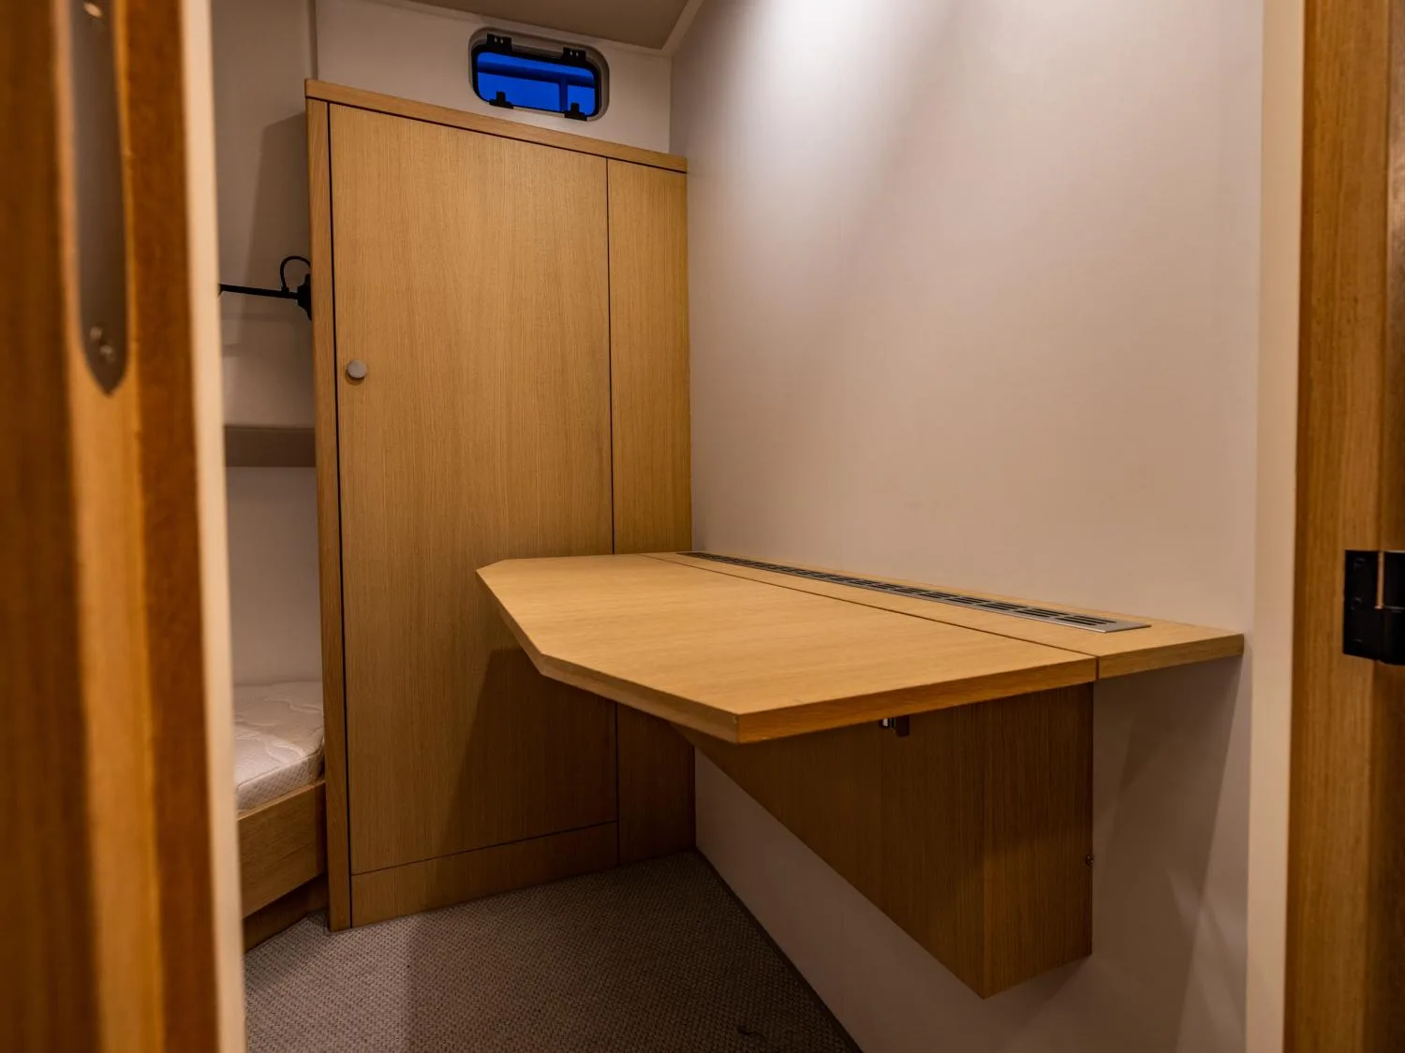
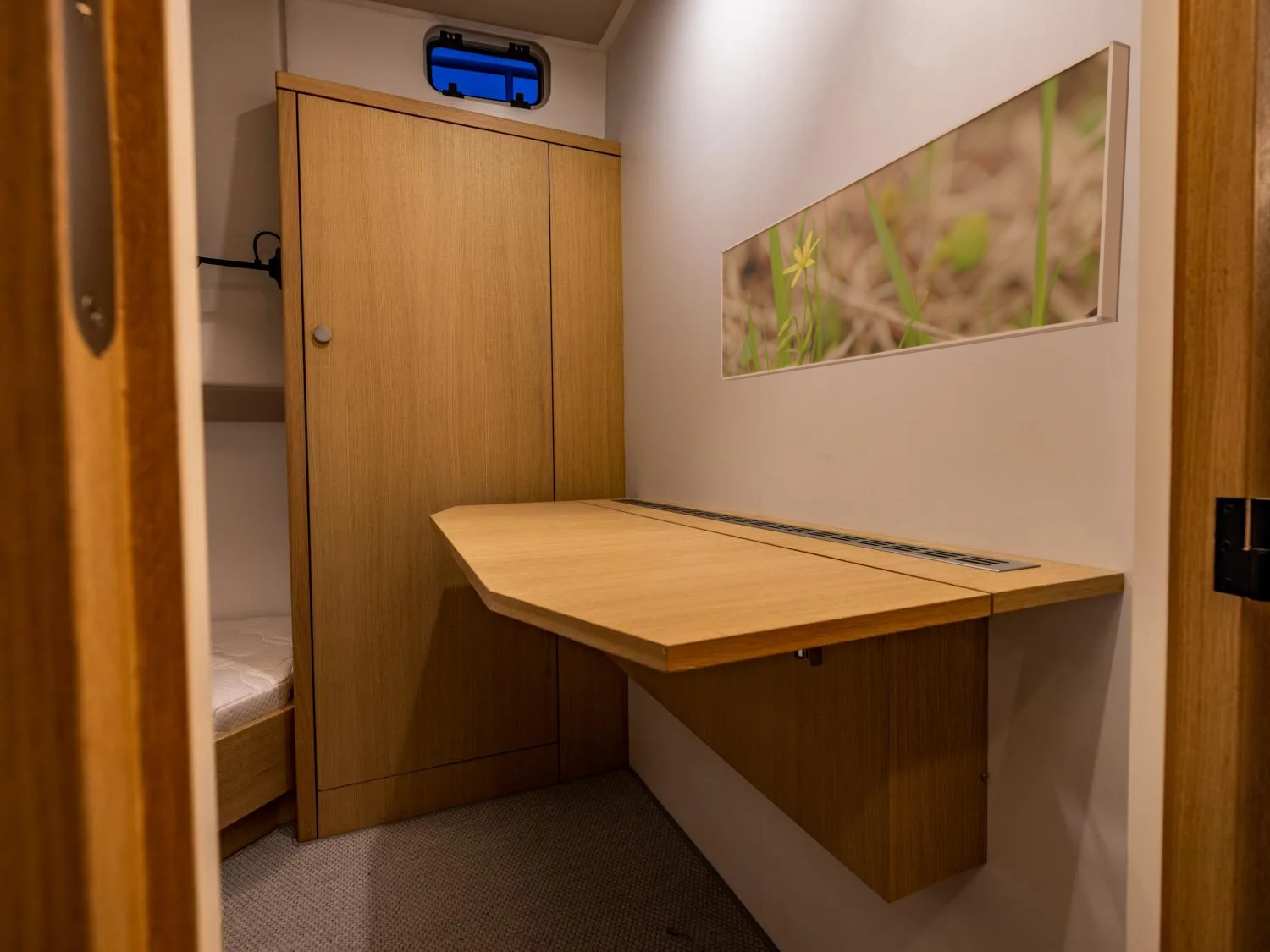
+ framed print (850, 274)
